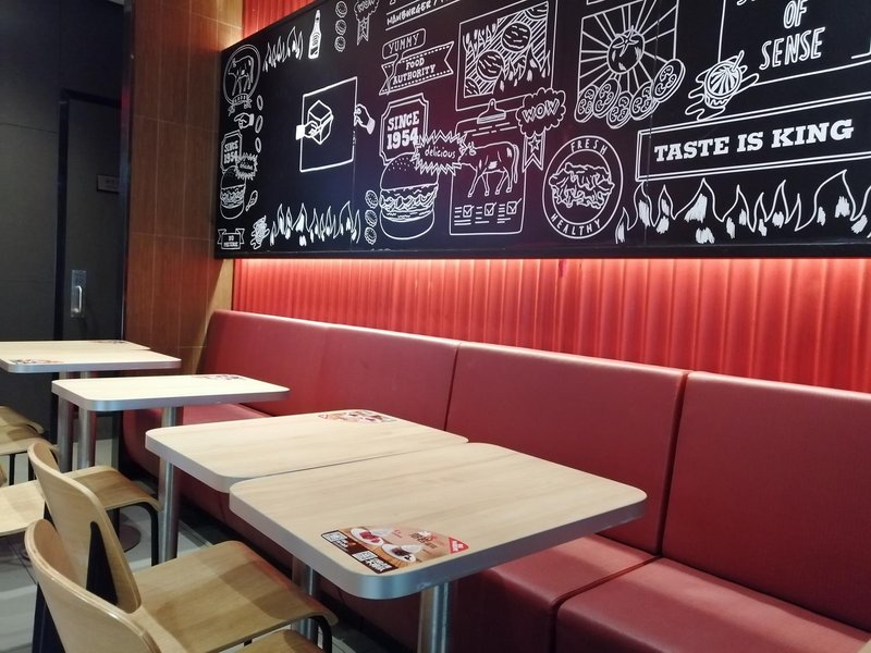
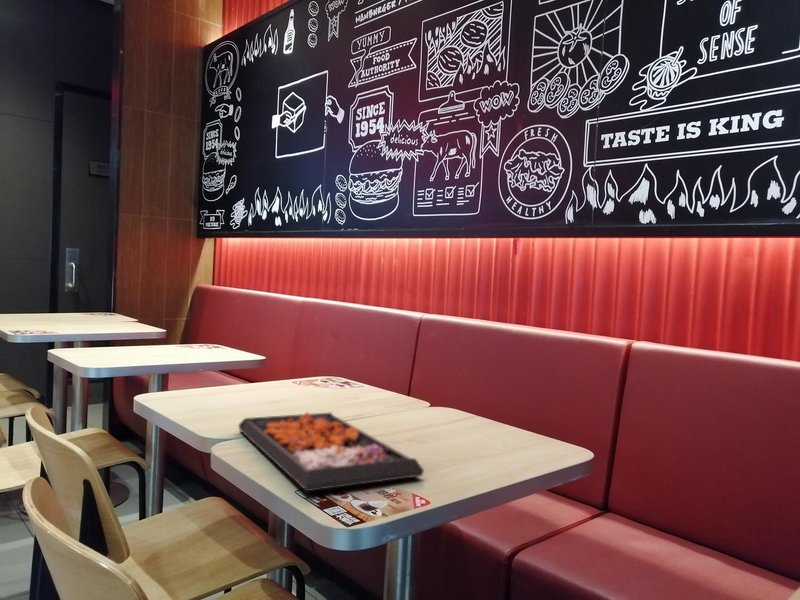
+ food tray (322, 439)
